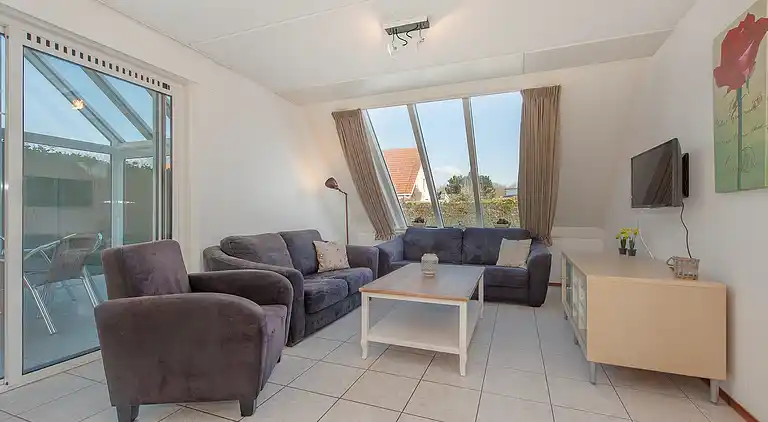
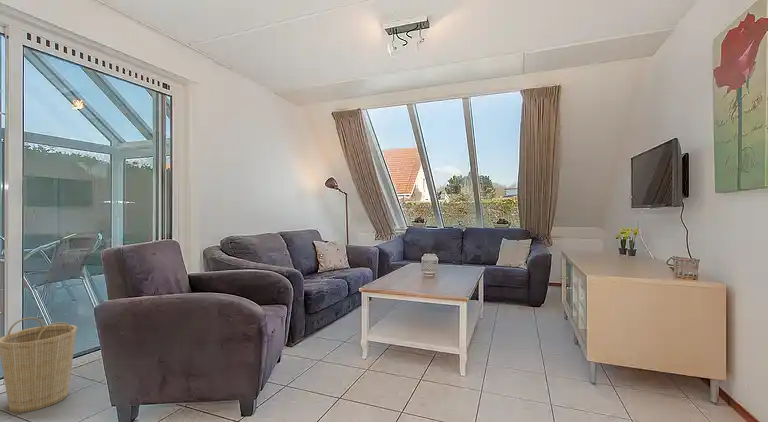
+ basket (39, 360)
